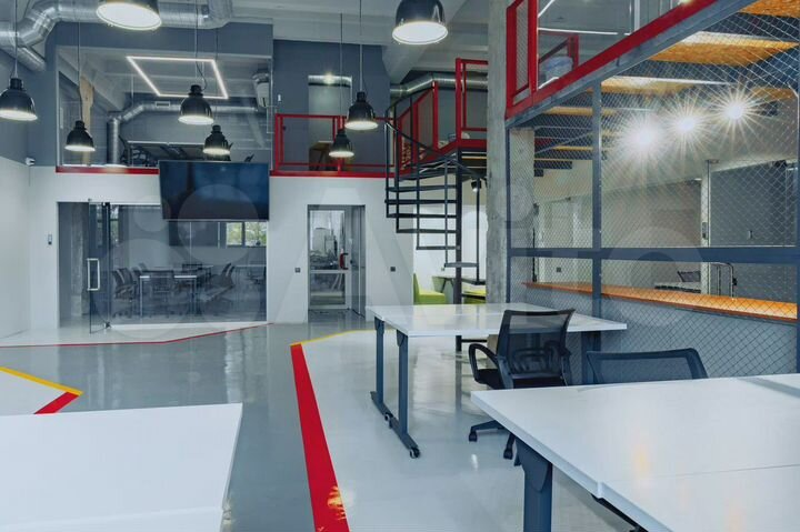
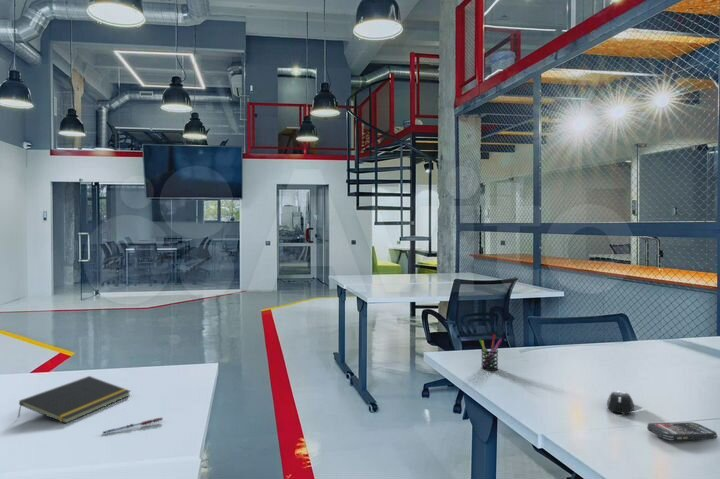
+ smartphone (681, 431)
+ notepad (78, 397)
+ pen holder (488, 352)
+ mouse (620, 399)
+ pen (133, 424)
